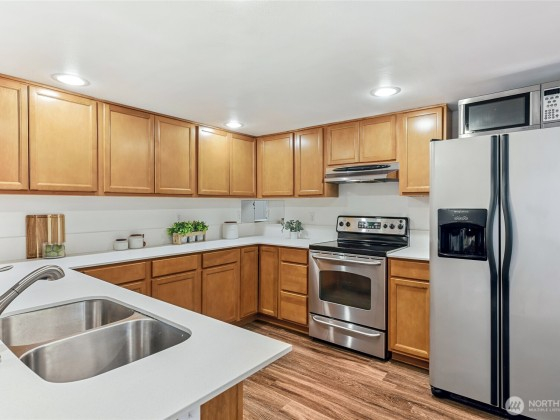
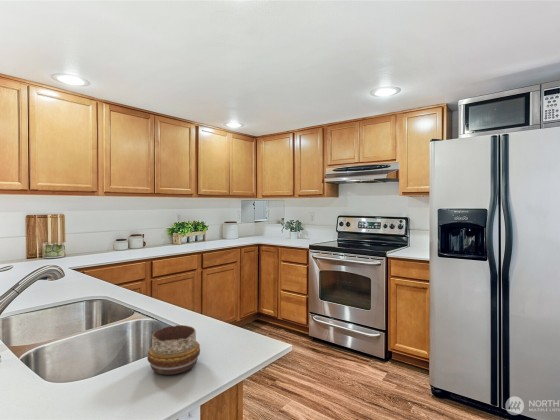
+ decorative bowl (174, 349)
